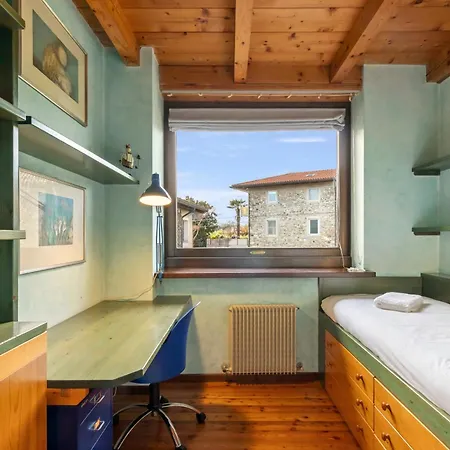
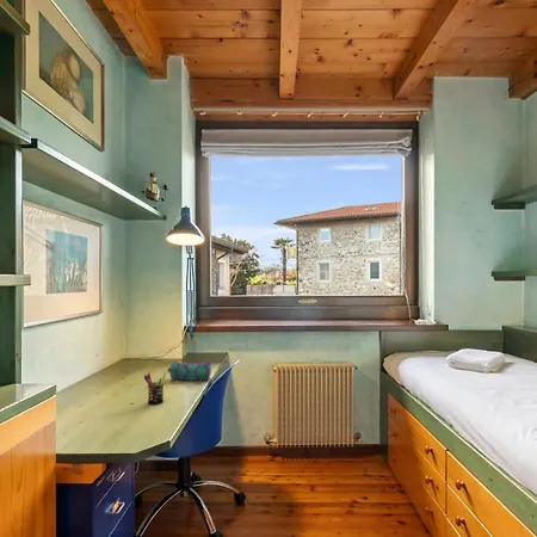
+ pencil case (190, 370)
+ pen holder (155, 387)
